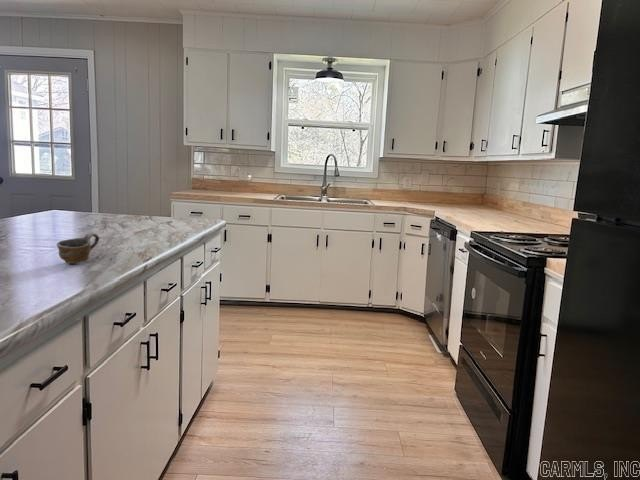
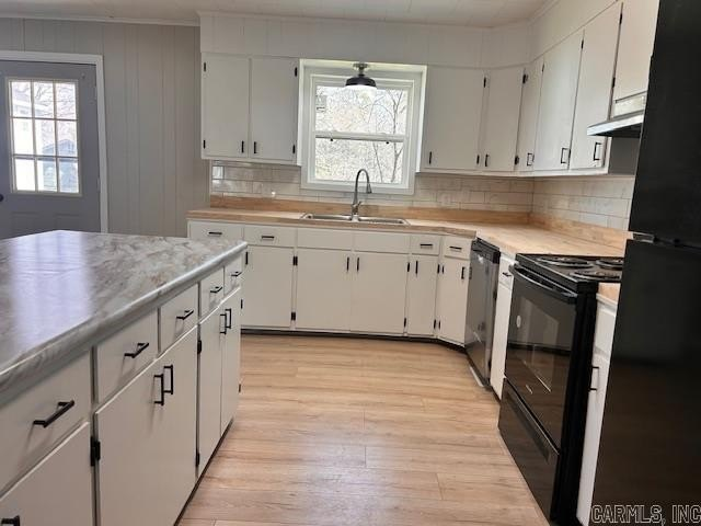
- cup (77, 248)
